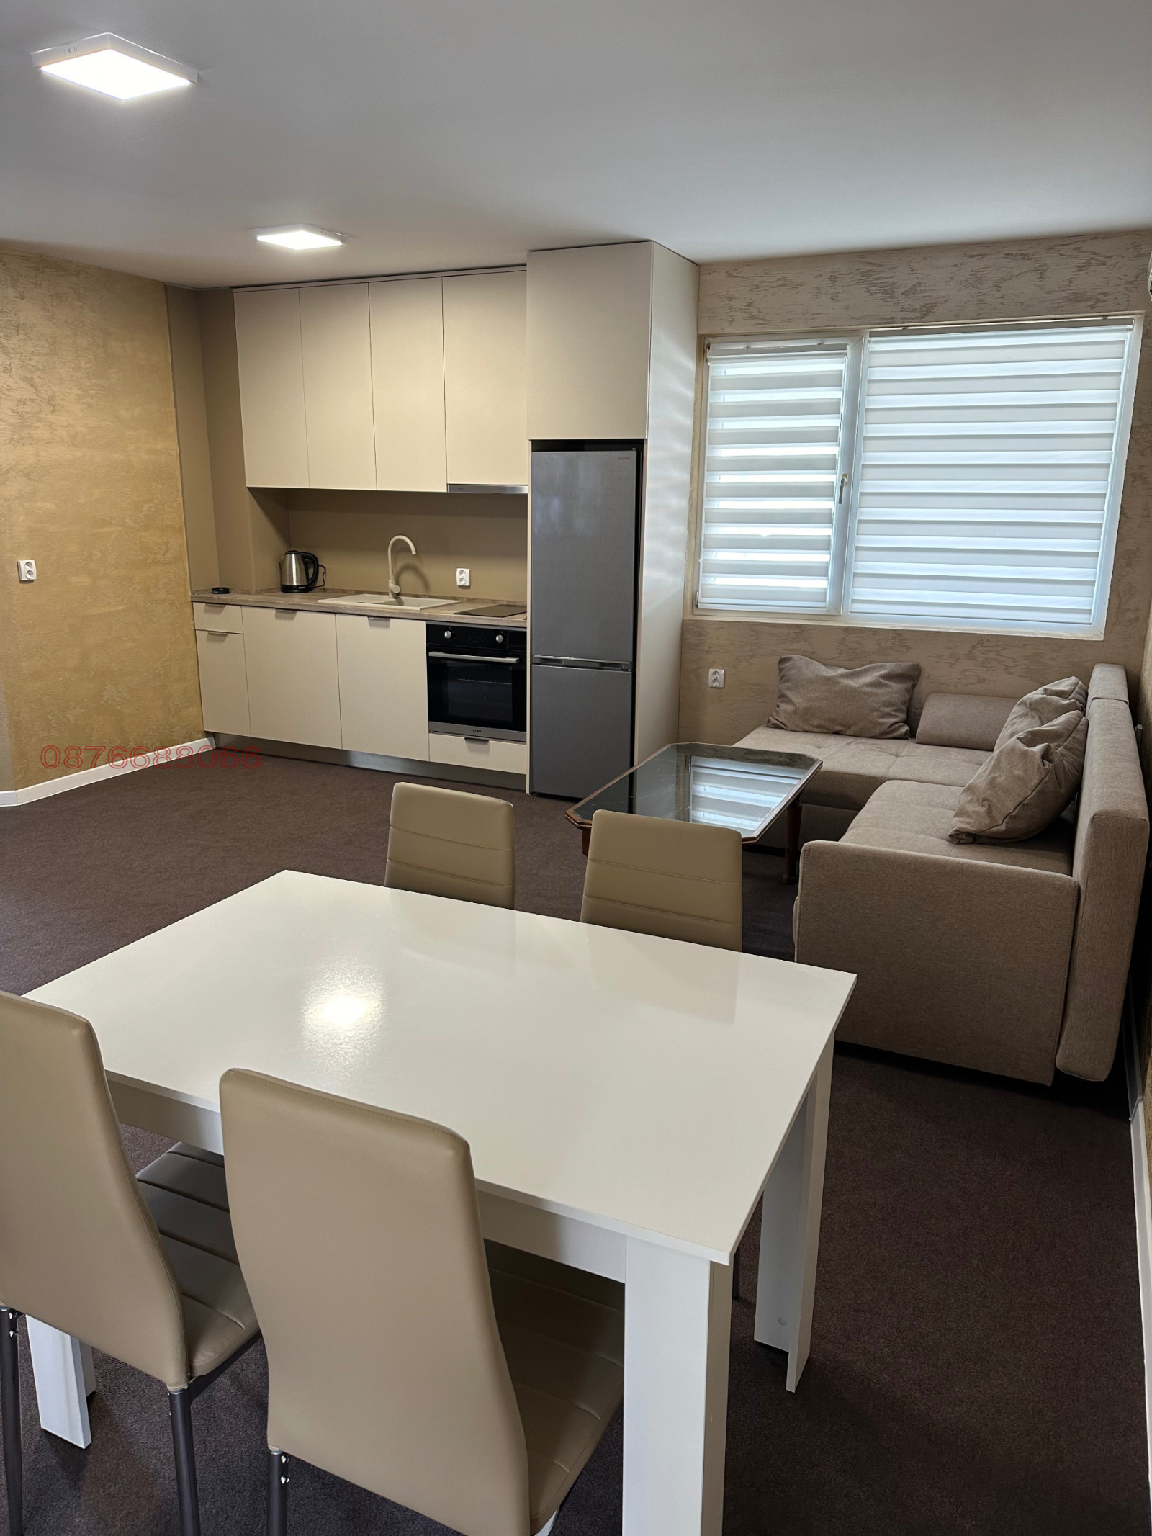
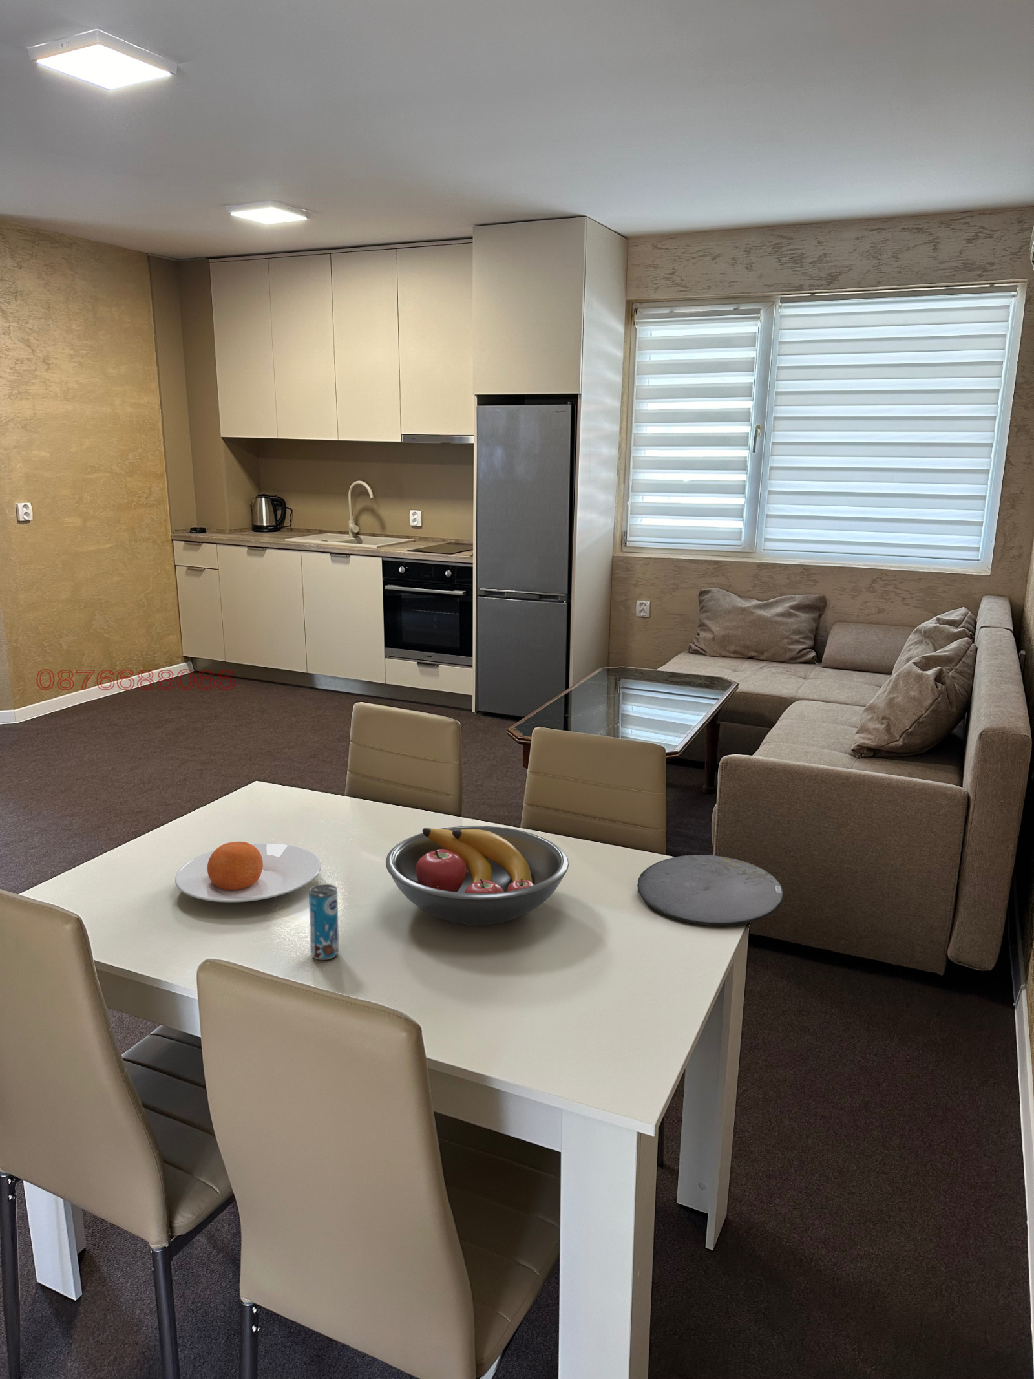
+ beverage can (324, 922)
+ plate (249, 865)
+ fruit bowl (477, 876)
+ plate (709, 888)
